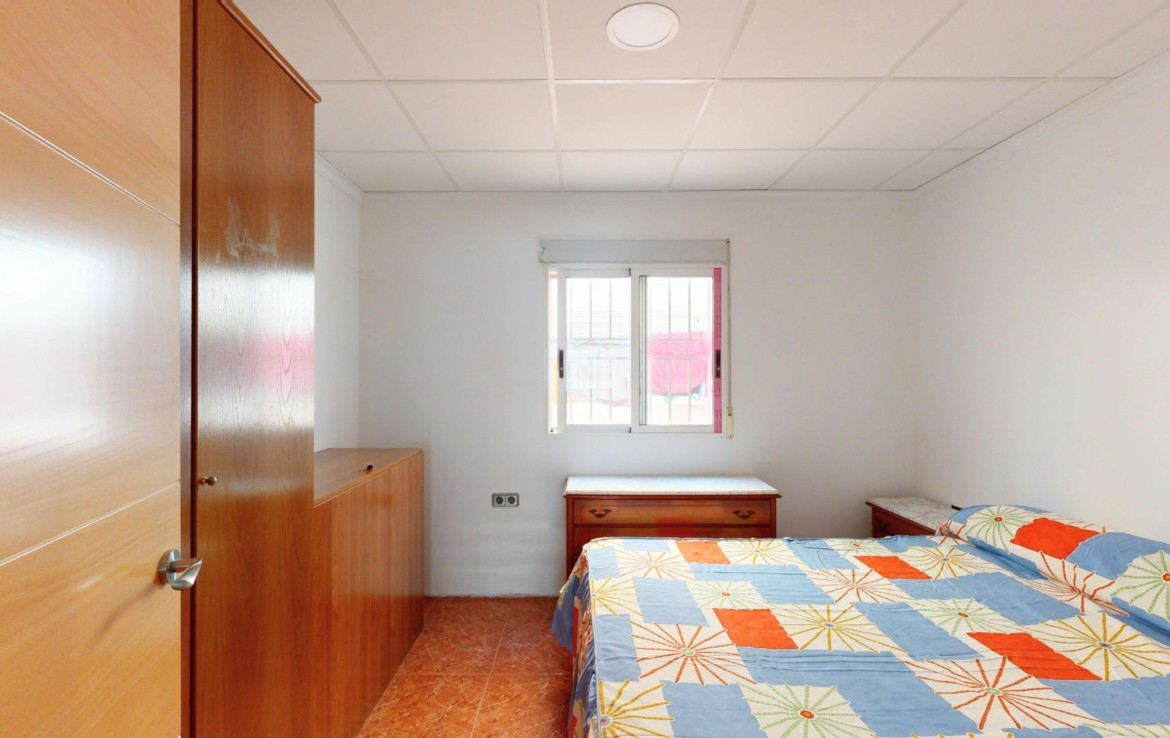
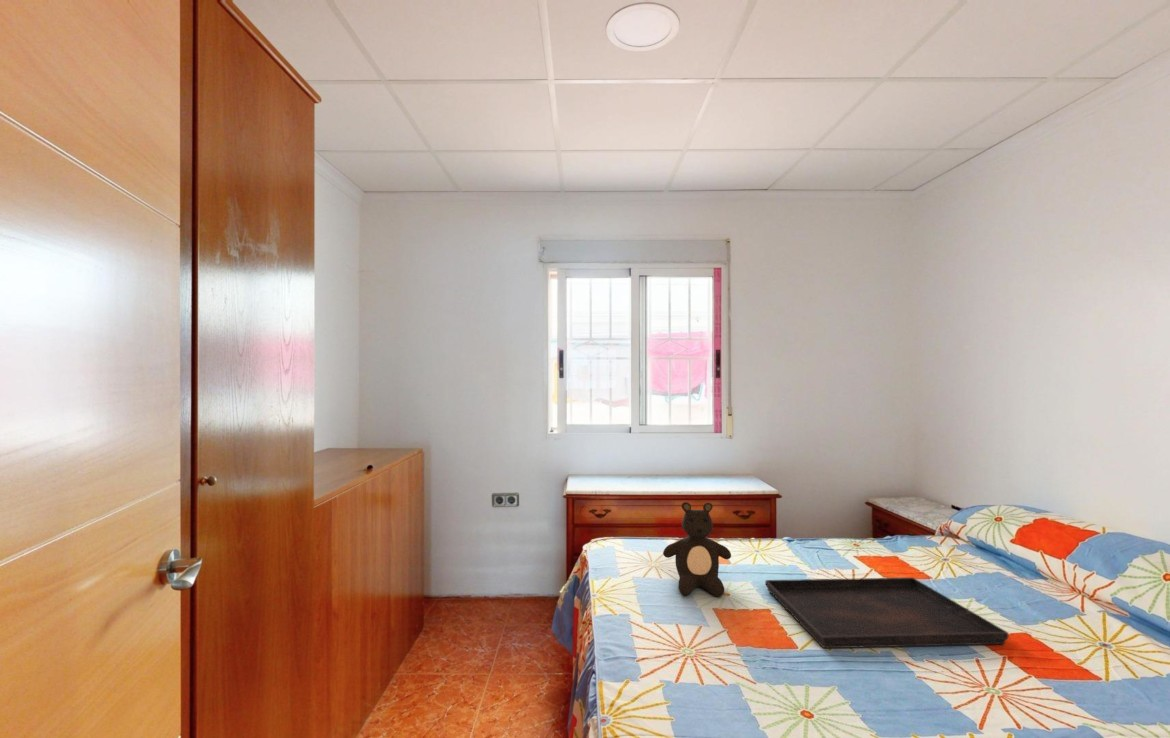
+ serving tray (873, 609)
+ teddy bear (698, 546)
